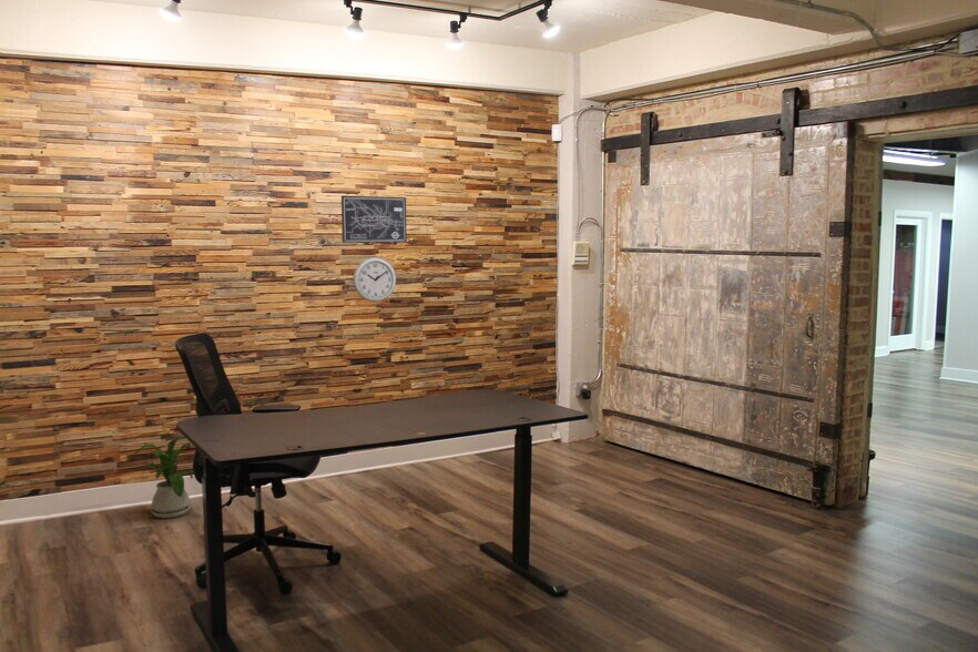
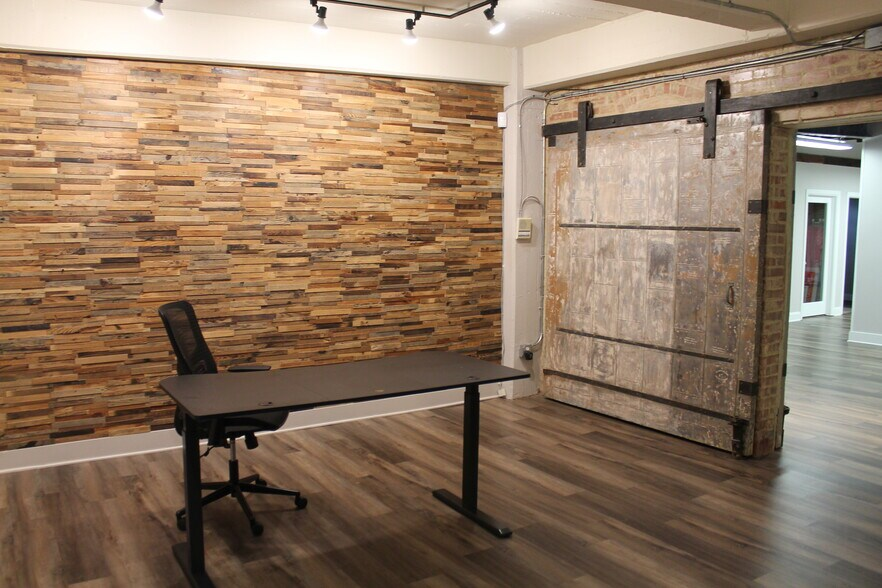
- wall clock (375, 279)
- wall art (374, 220)
- house plant (171, 470)
